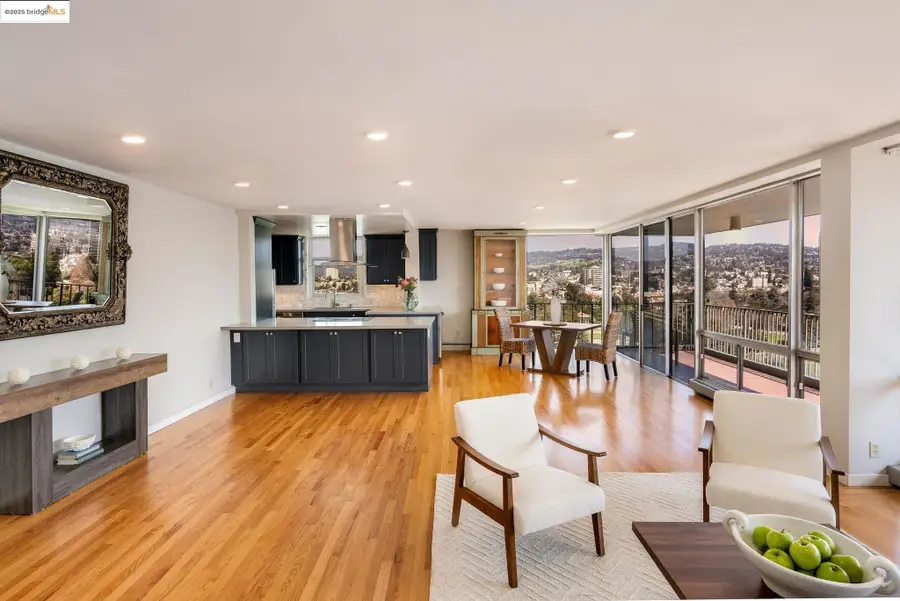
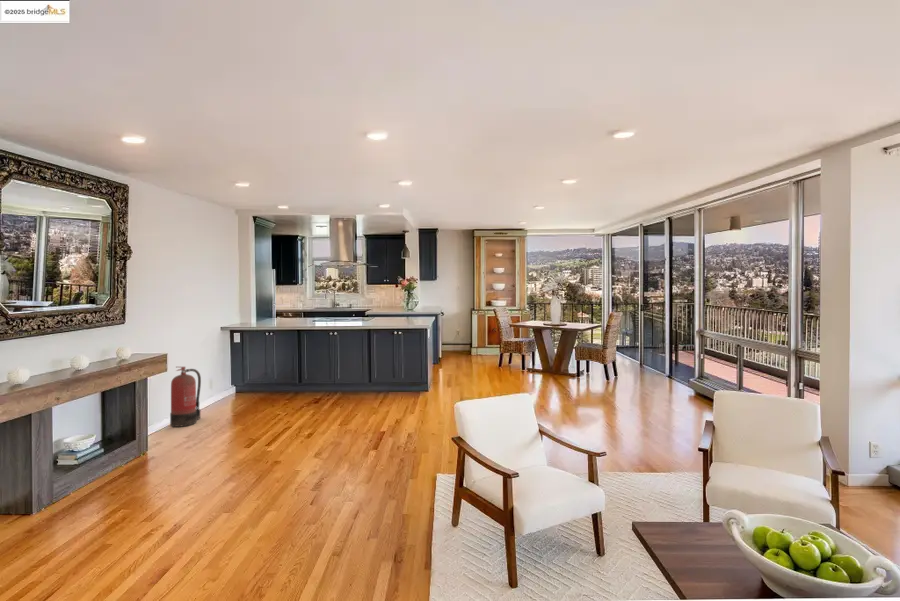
+ fire extinguisher (186, 393)
